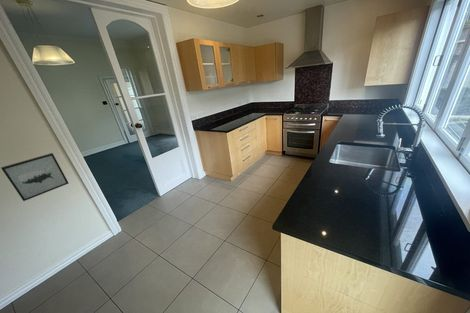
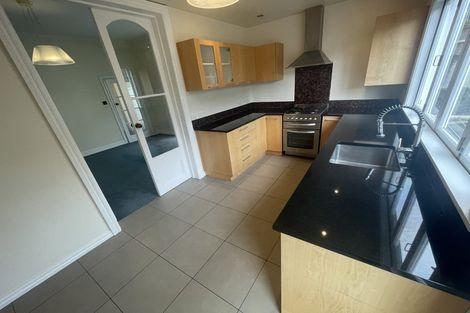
- wall art (38, 176)
